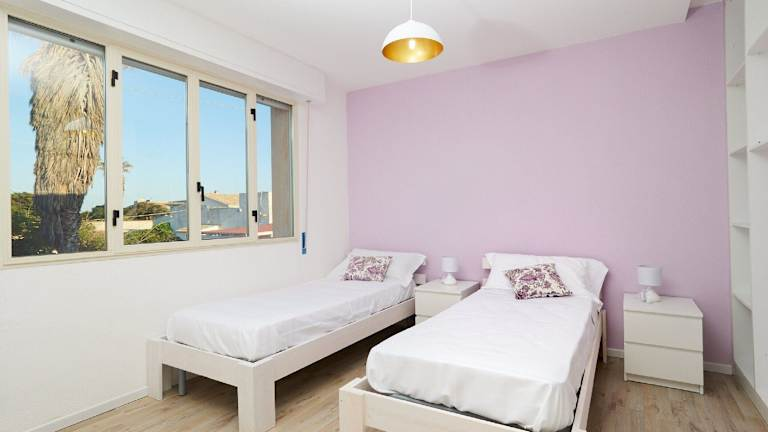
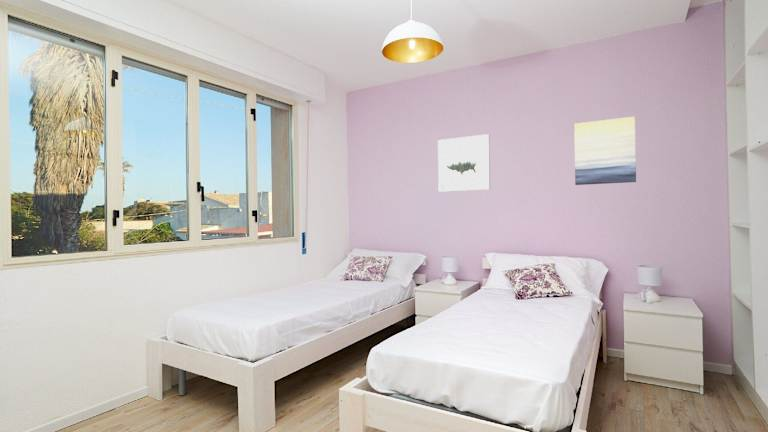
+ wall art (463, 163)
+ wall art (604, 151)
